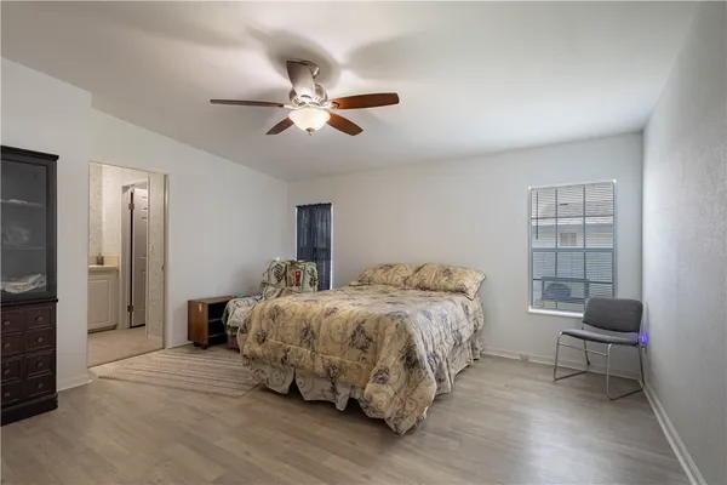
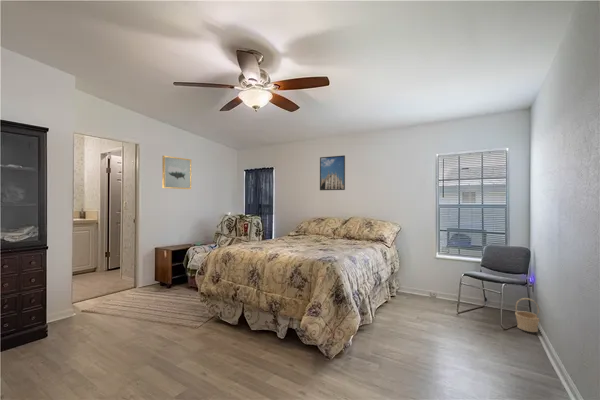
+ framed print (332, 173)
+ basket (527, 313)
+ wall art (177, 173)
